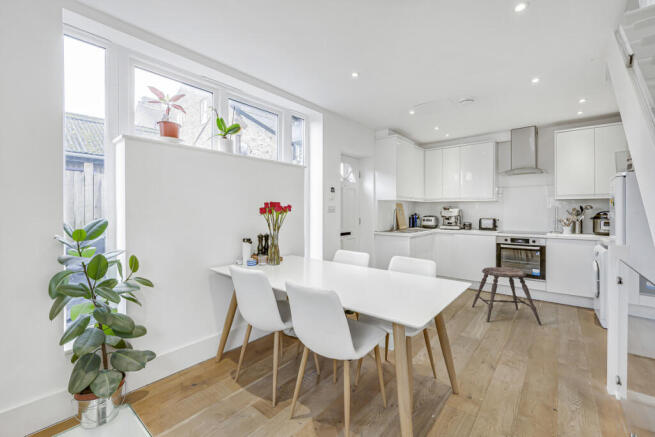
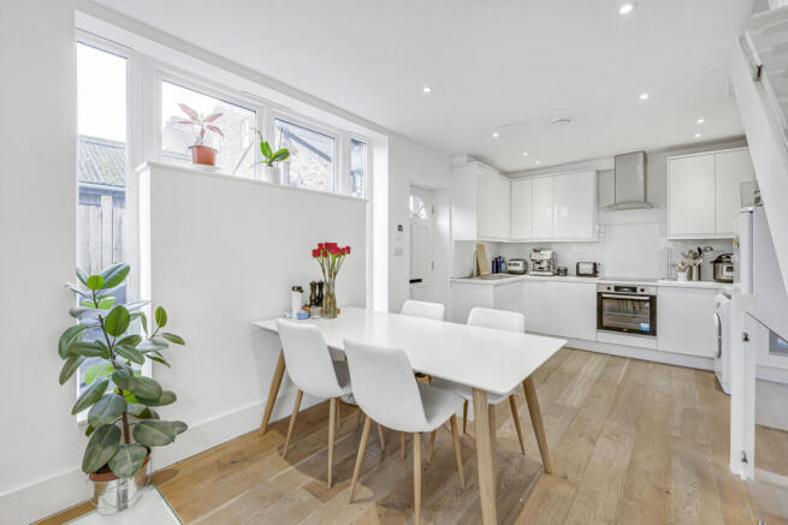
- stool (496, 289)
